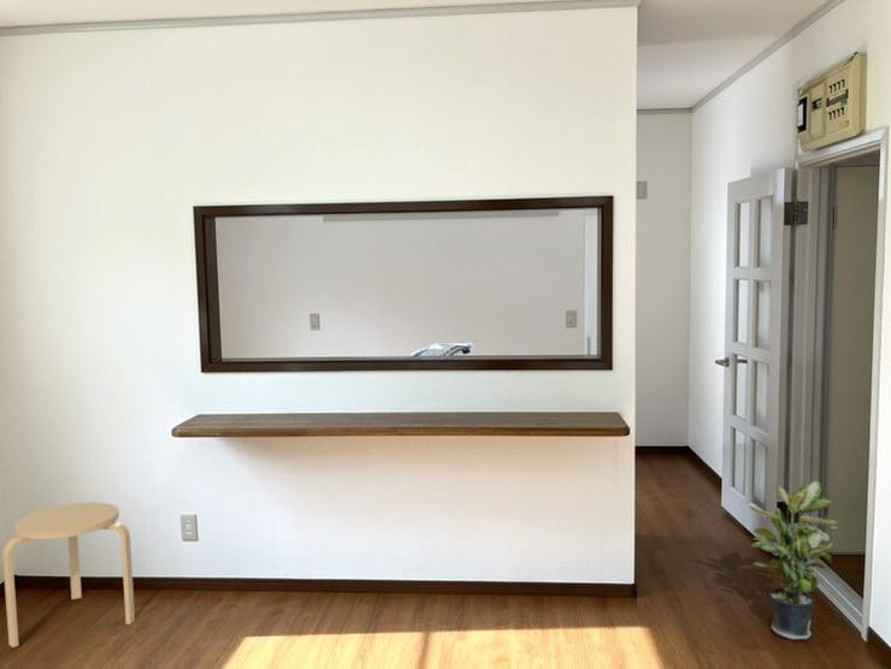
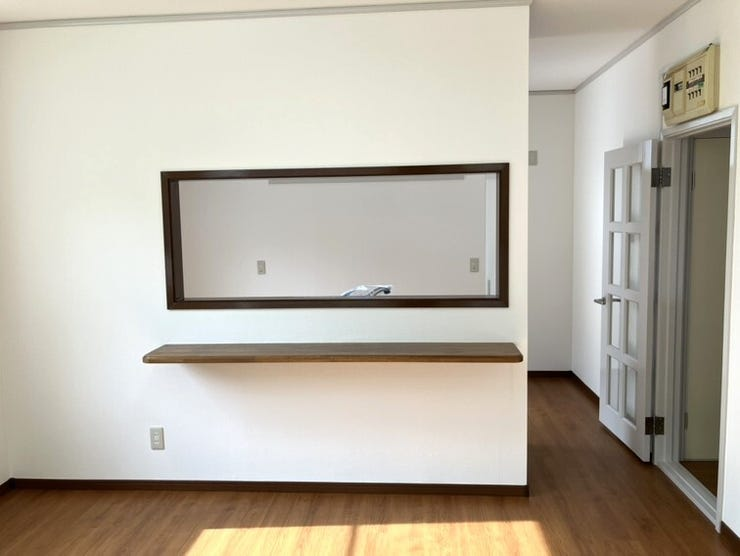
- potted plant (796, 555)
- stool (78, 568)
